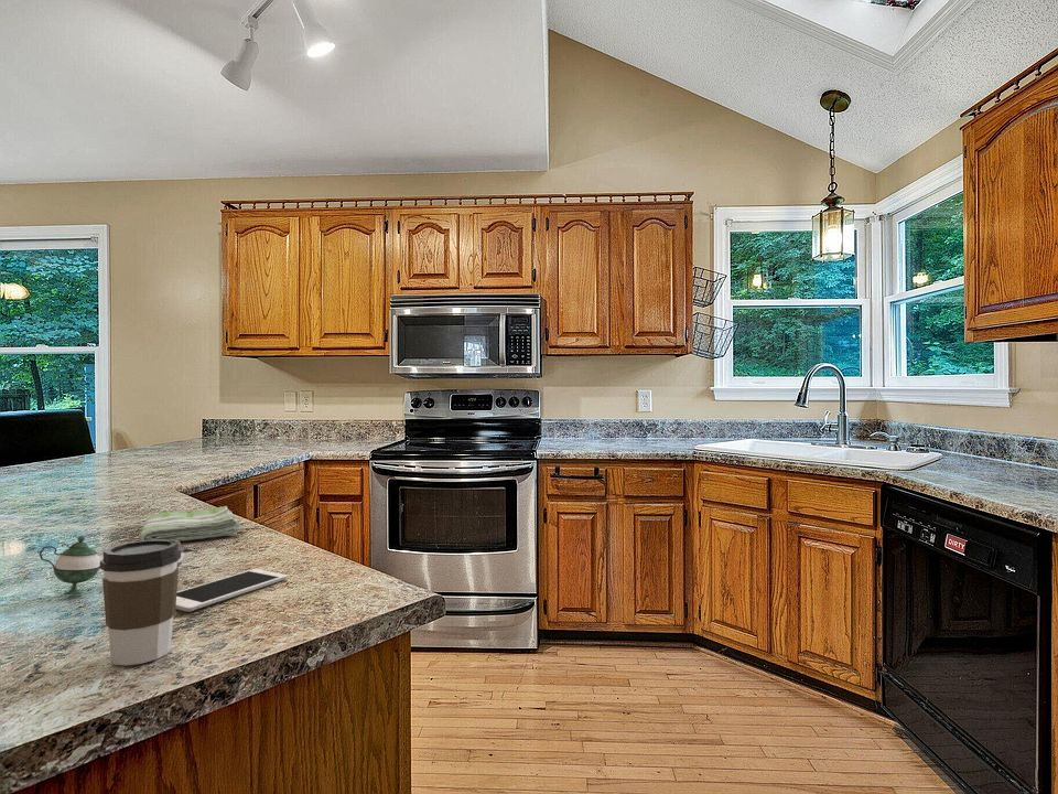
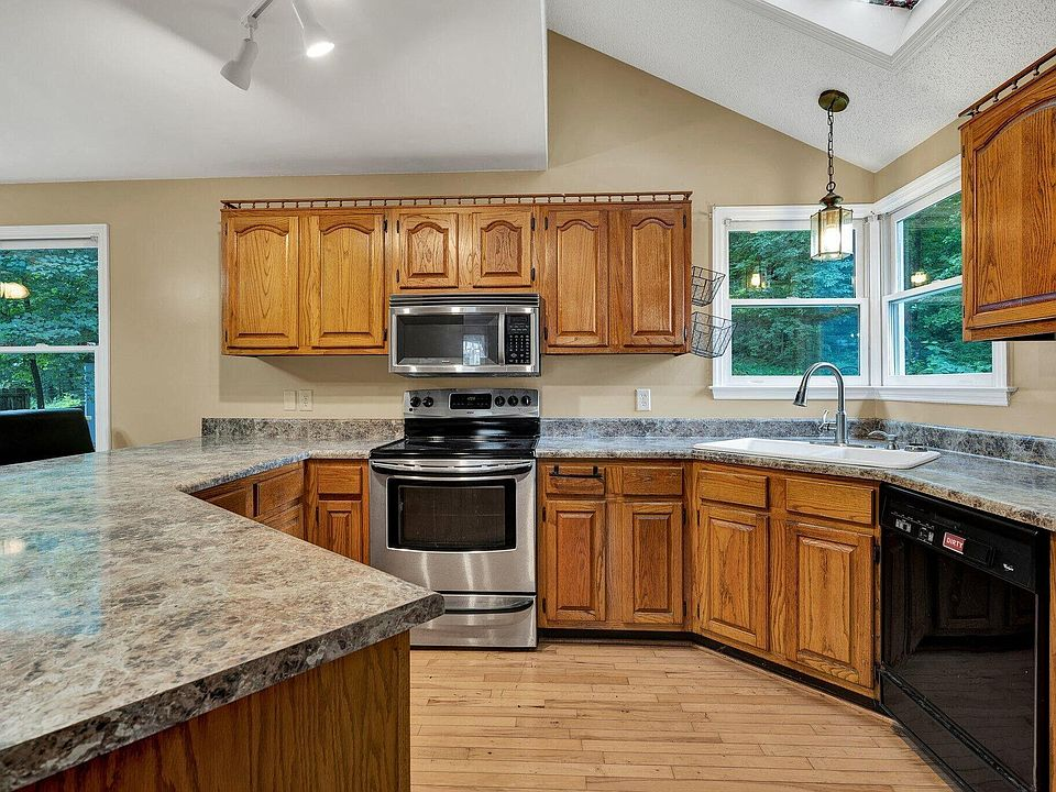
- coffee cup (141, 600)
- cell phone (225, 588)
- dish towel (190, 521)
- teapot (106, 547)
